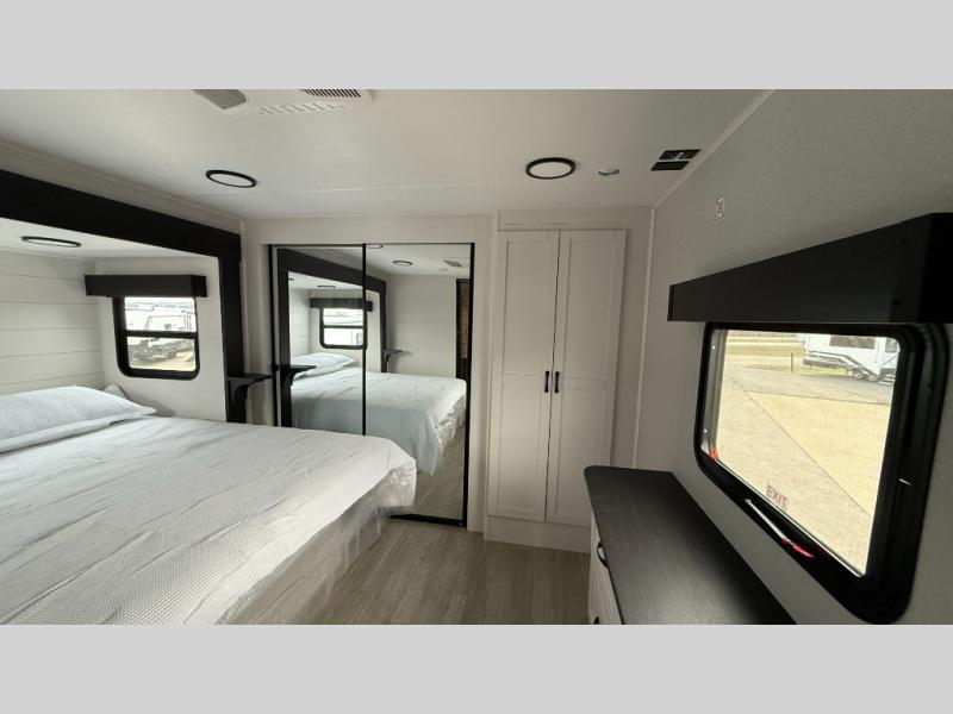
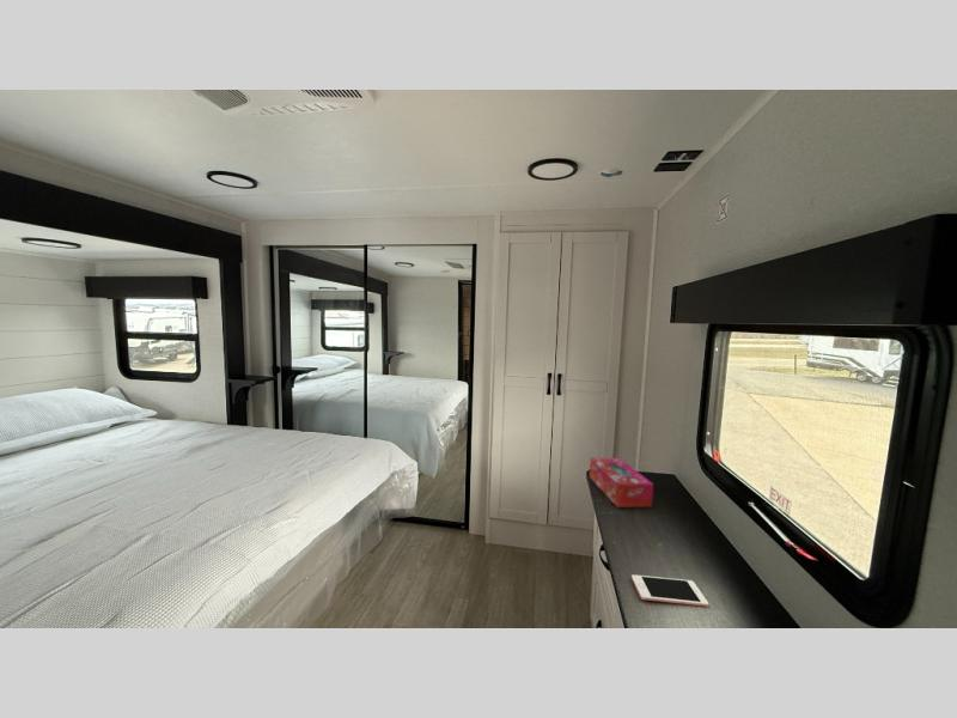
+ tissue box (618, 480)
+ cell phone (668, 589)
